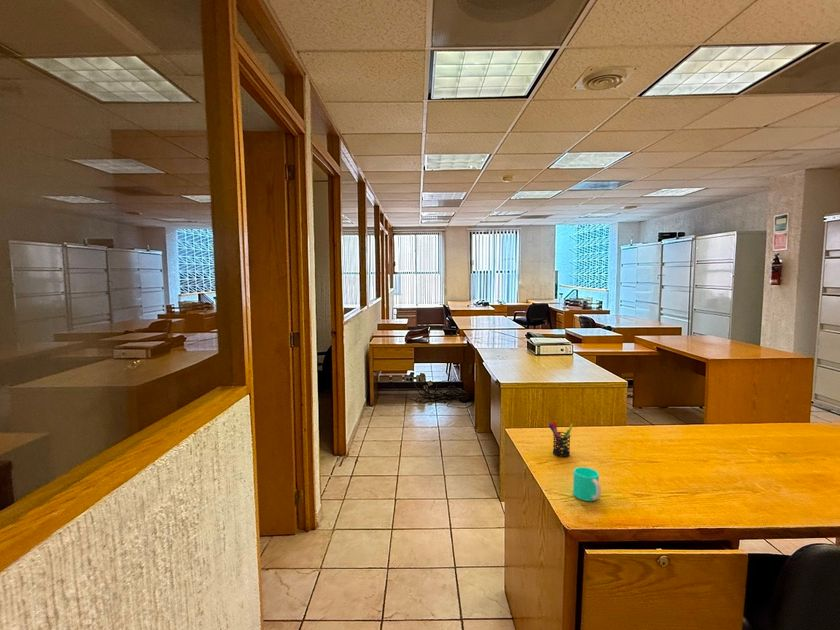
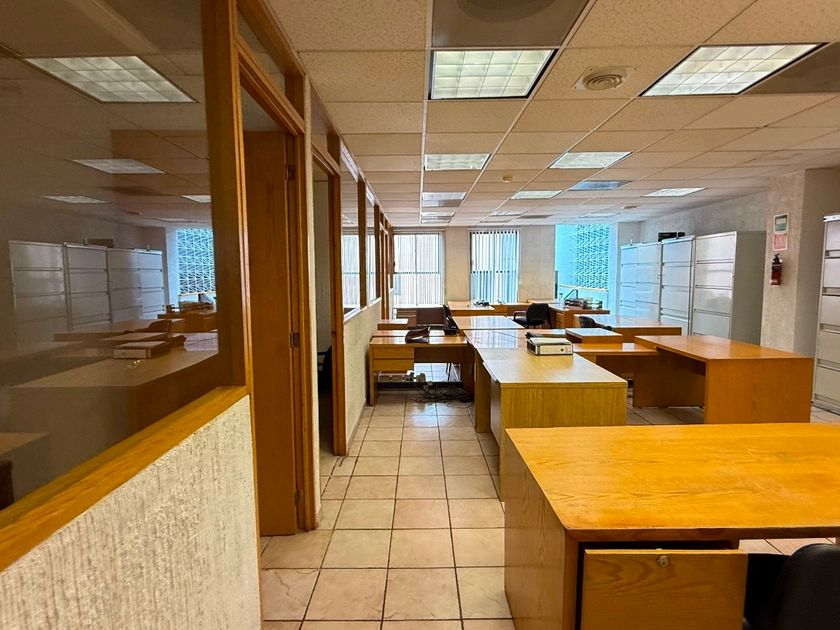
- pen holder (561, 437)
- cup (588, 485)
